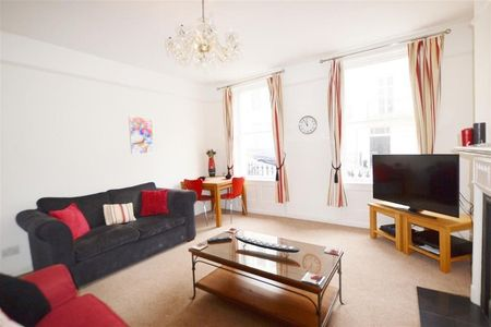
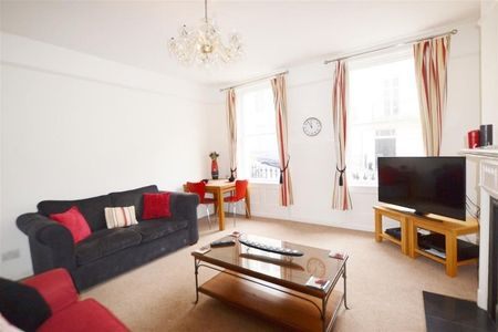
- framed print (142, 135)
